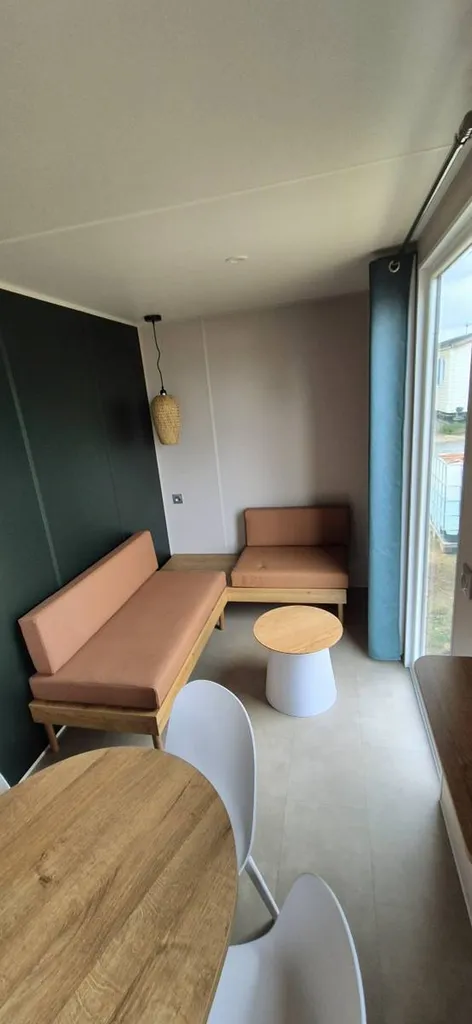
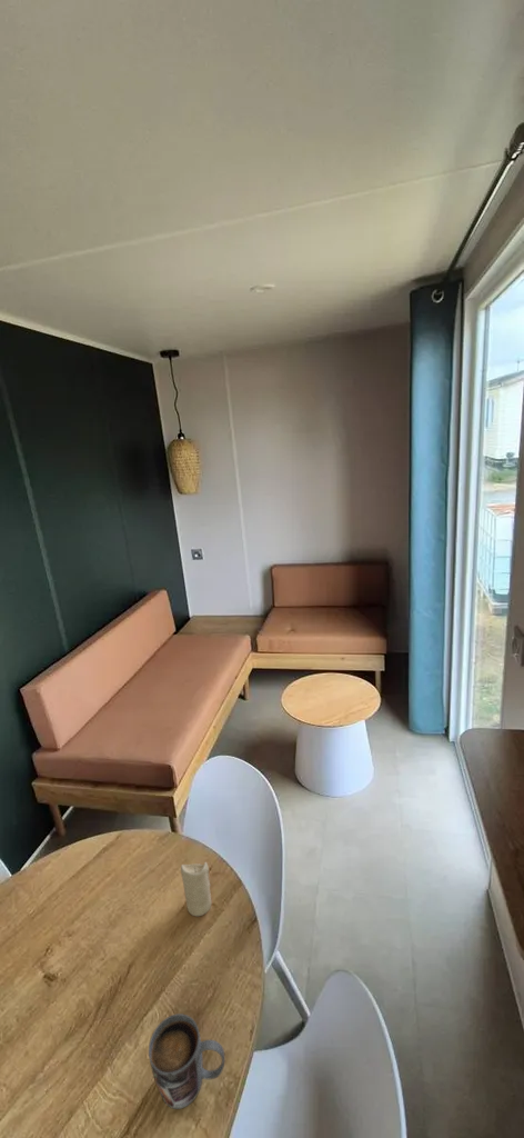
+ mug (189, 1061)
+ candle (196, 884)
